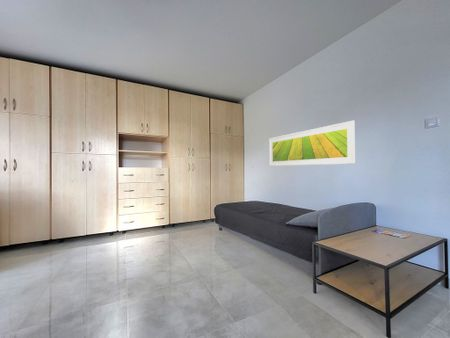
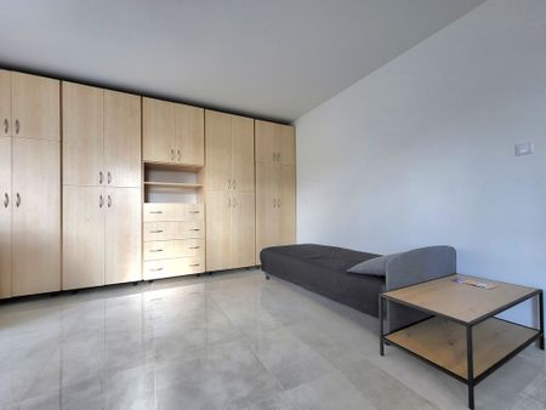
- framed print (302, 148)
